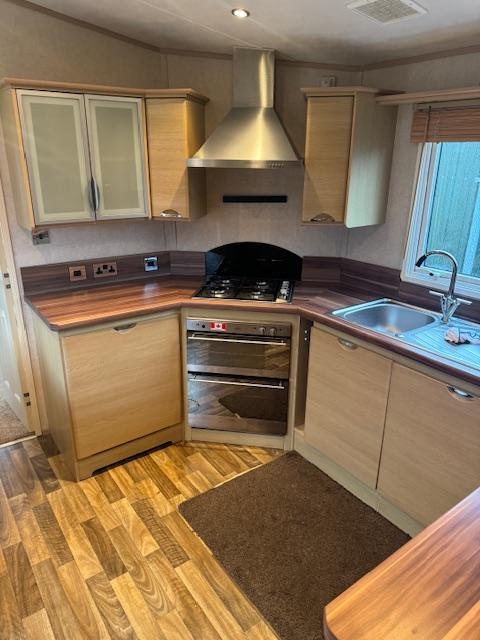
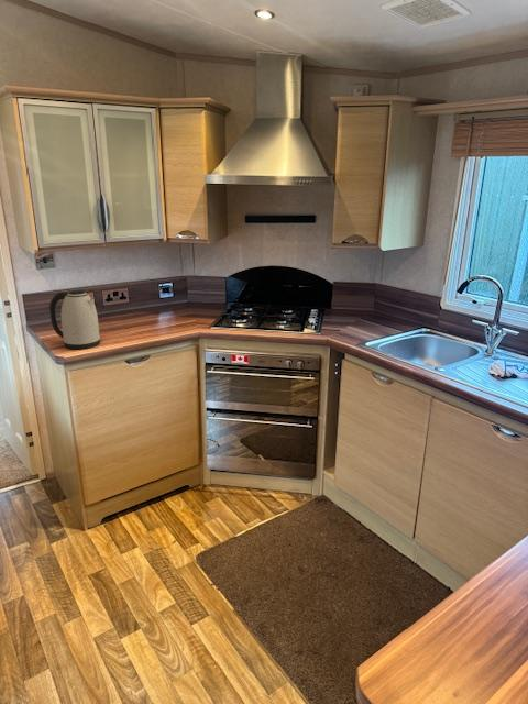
+ kettle (73, 317)
